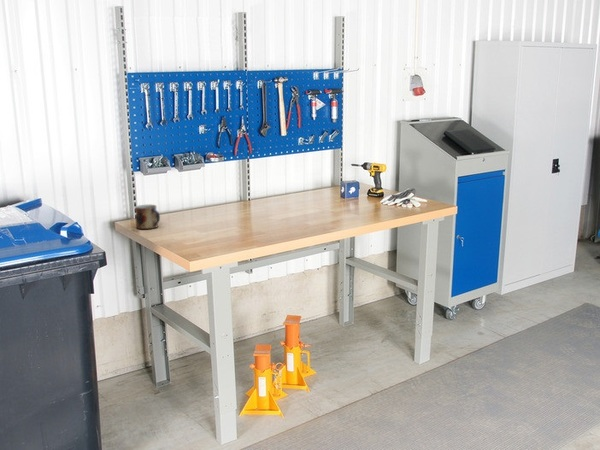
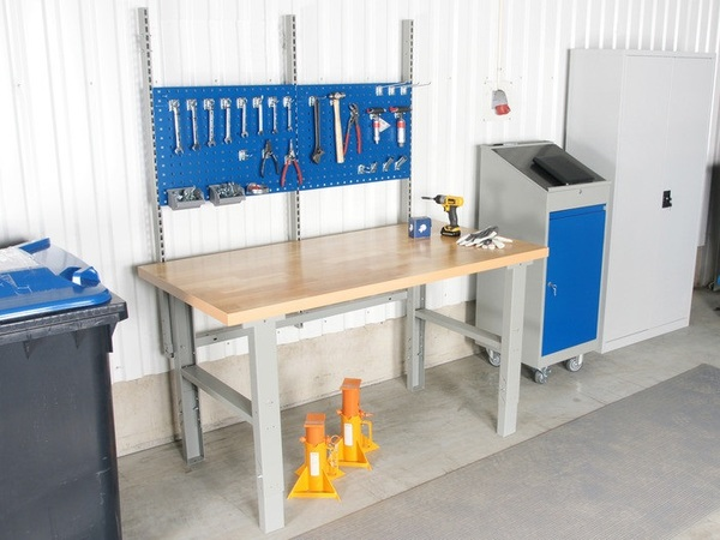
- mug (147, 216)
